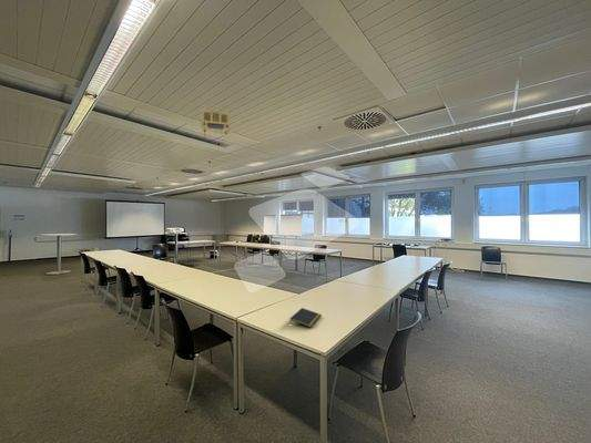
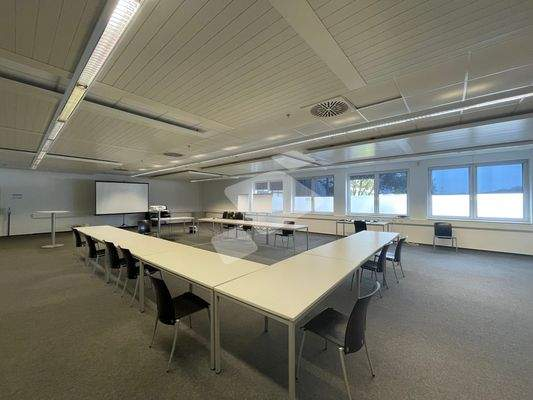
- notepad (306, 317)
- projector (215, 123)
